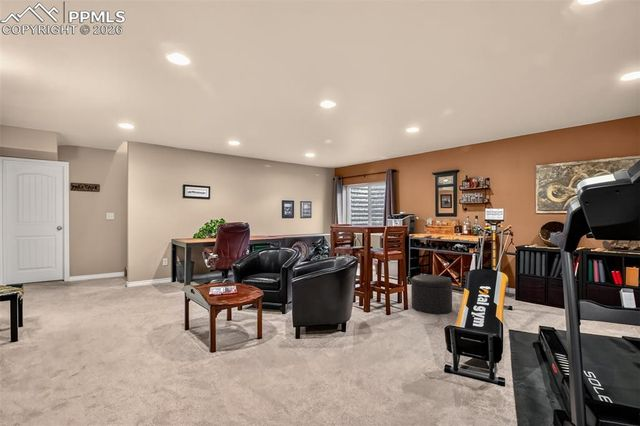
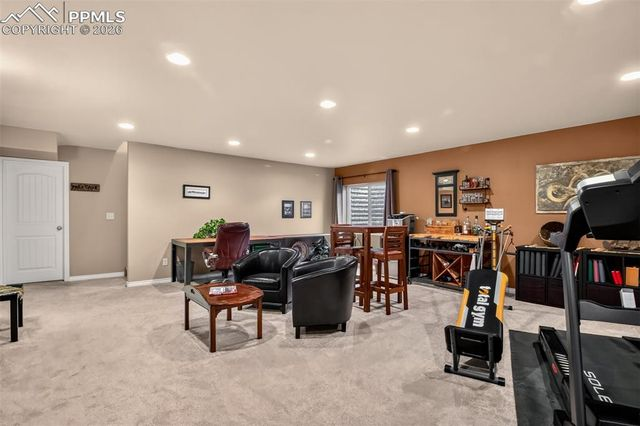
- ottoman (431, 292)
